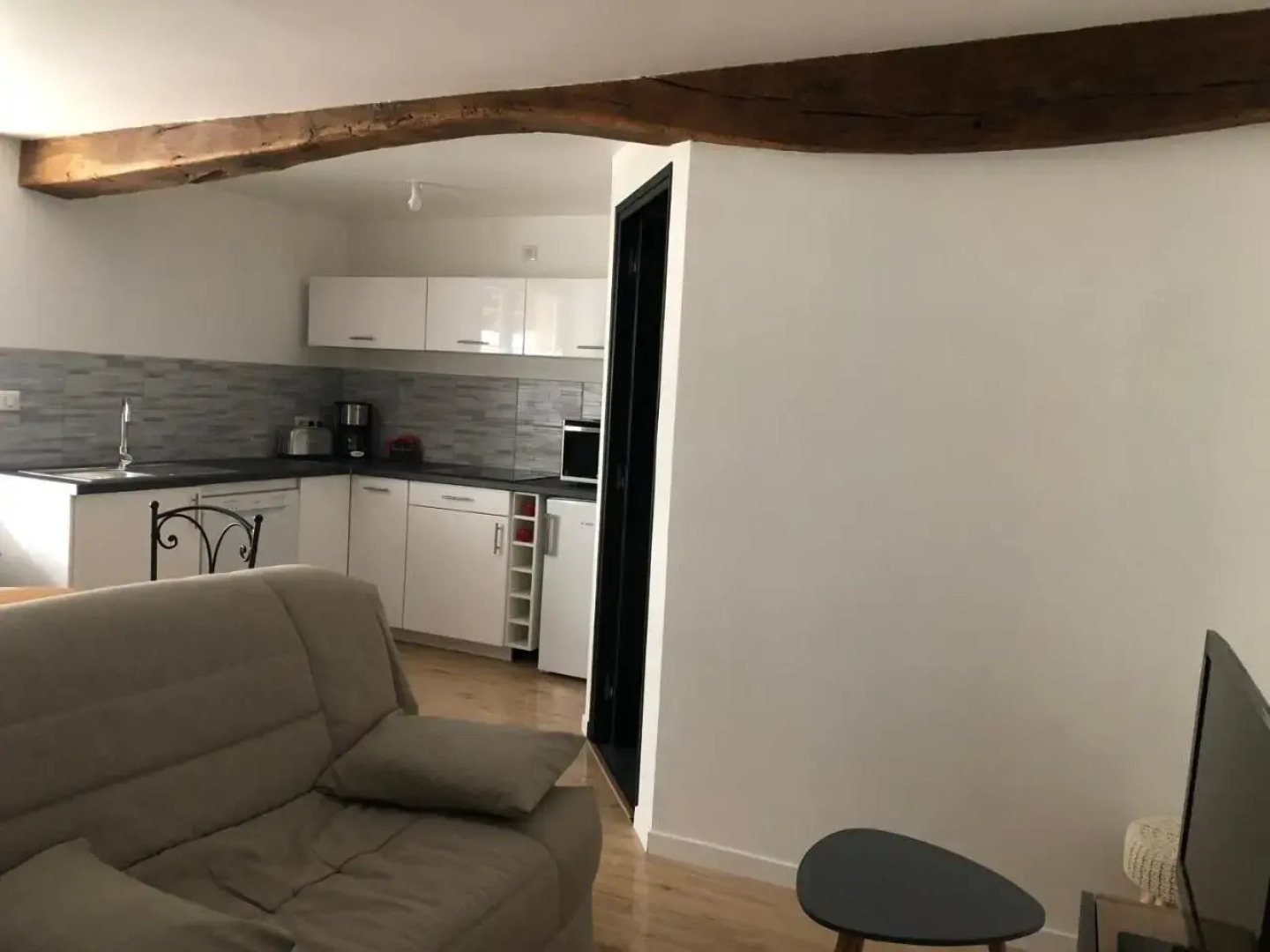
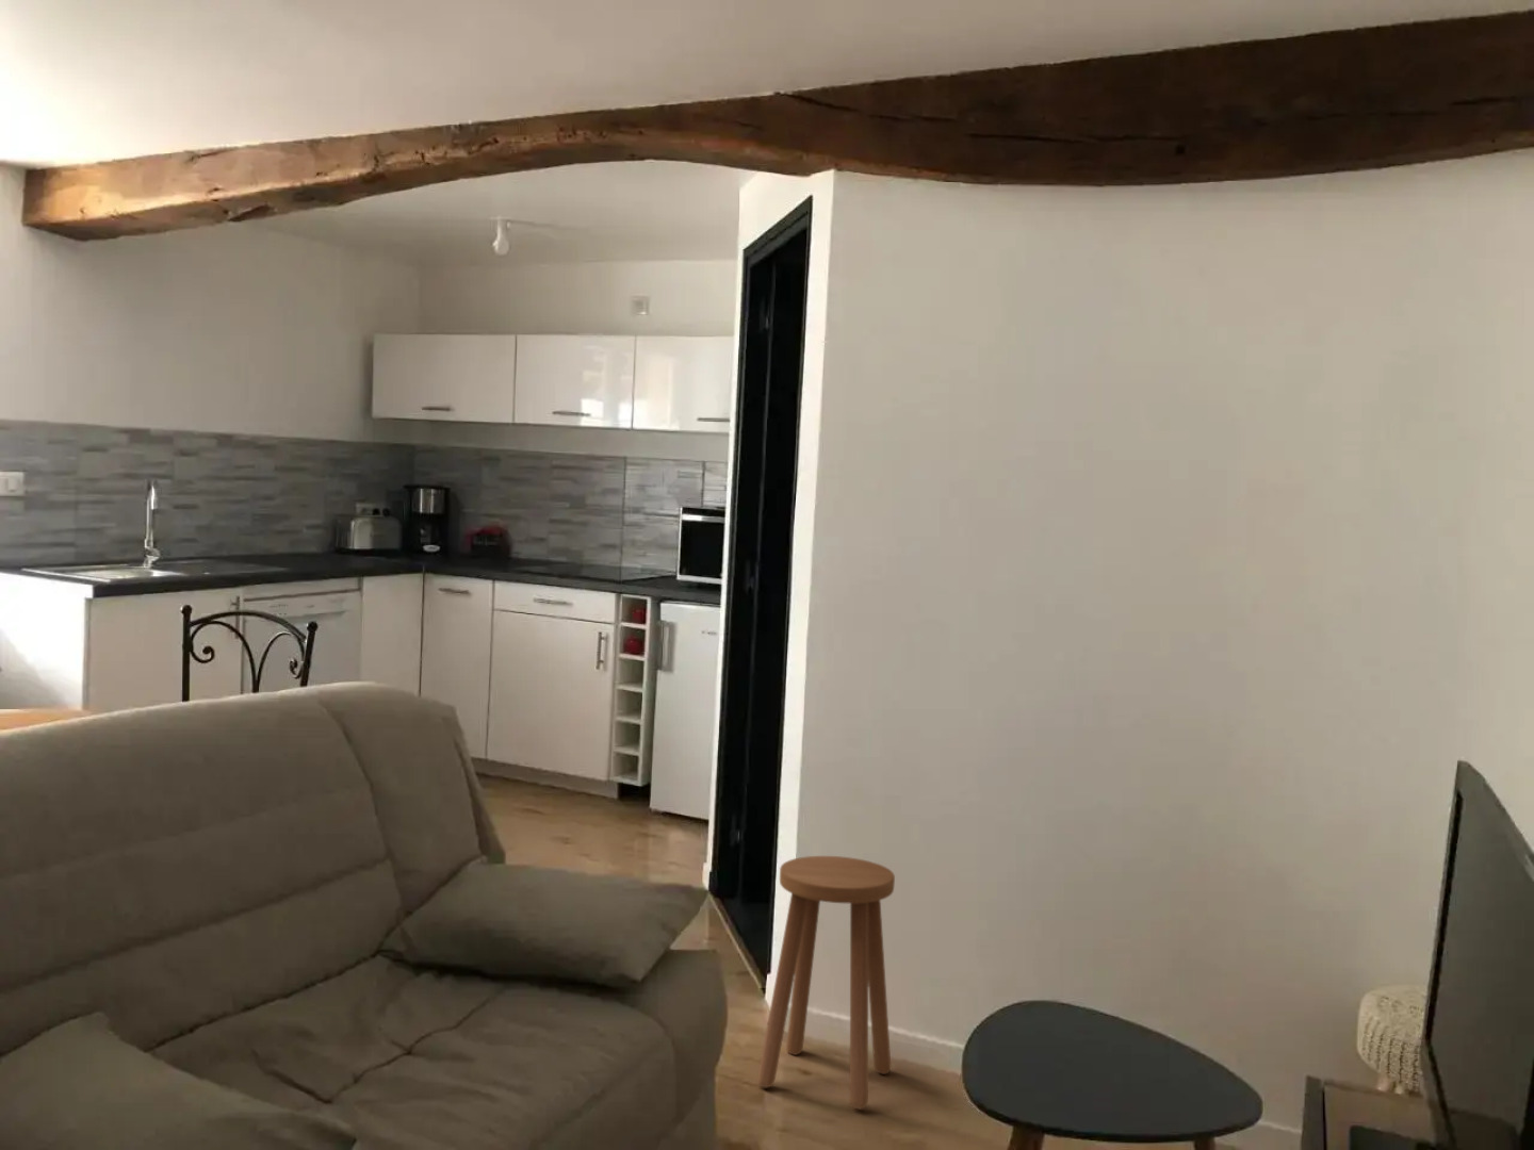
+ stool (850, 975)
